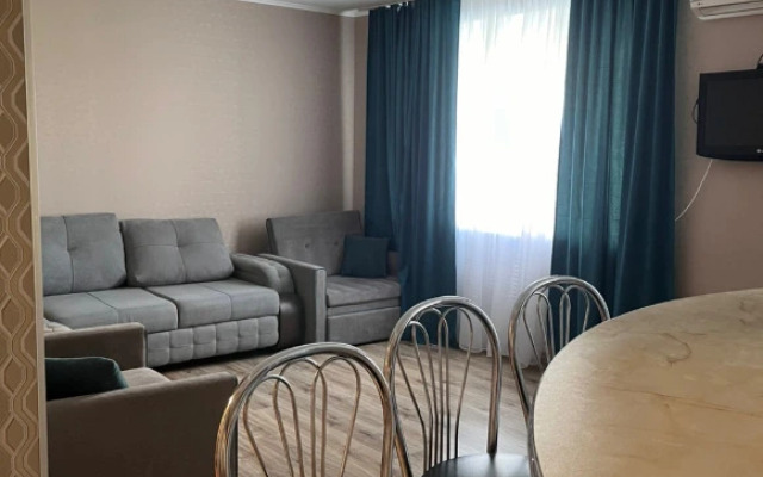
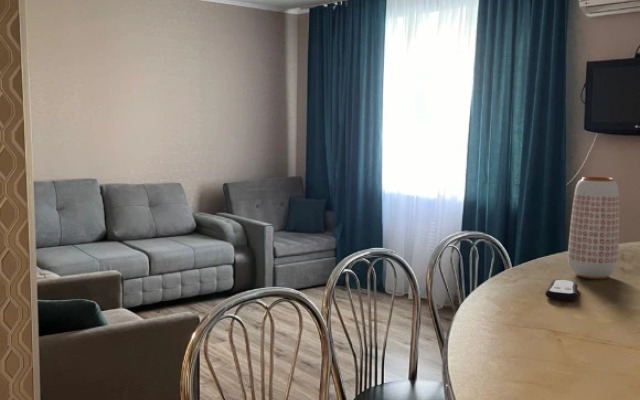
+ remote control (562, 289)
+ planter (594, 227)
